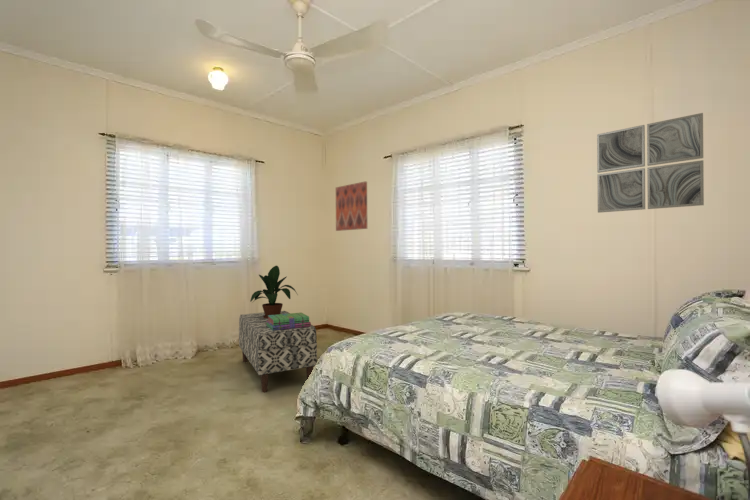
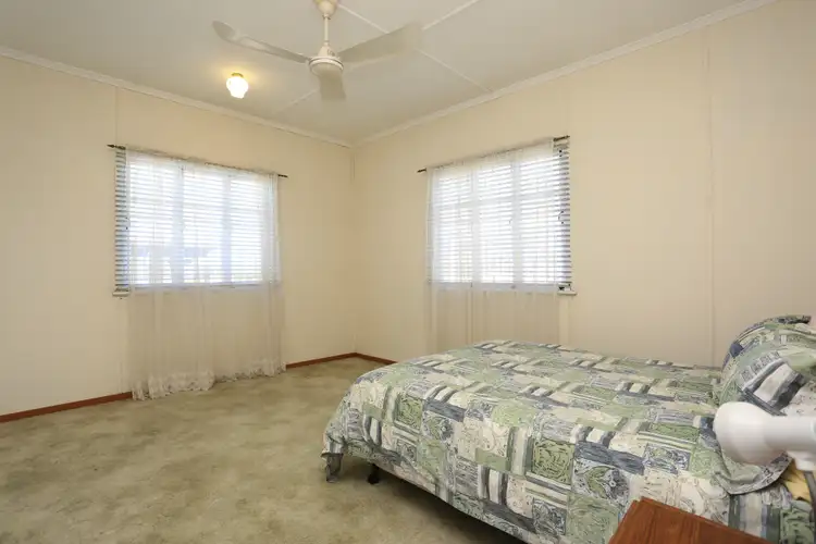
- stack of books (288, 320)
- potted plant (273, 291)
- wall art (350, 207)
- wall art (647, 168)
- bench (274, 345)
